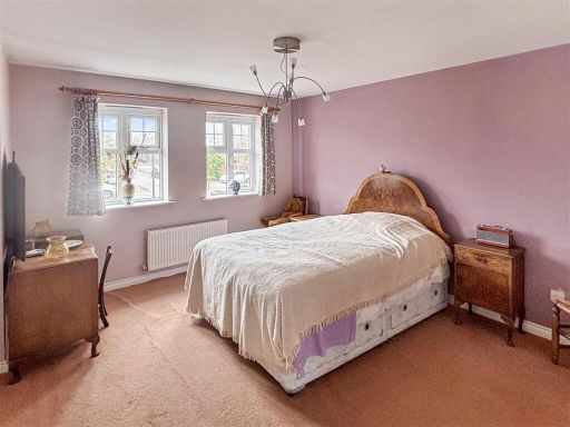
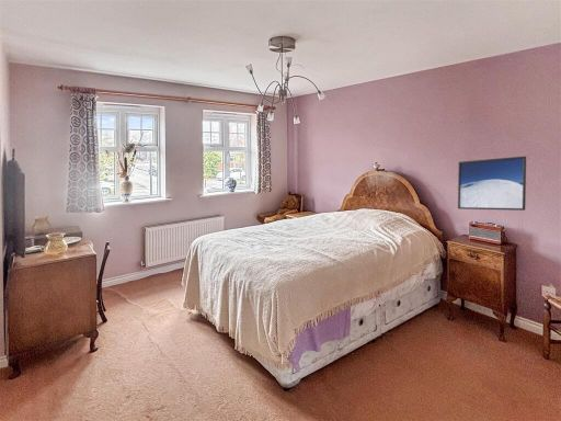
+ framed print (489, 184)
